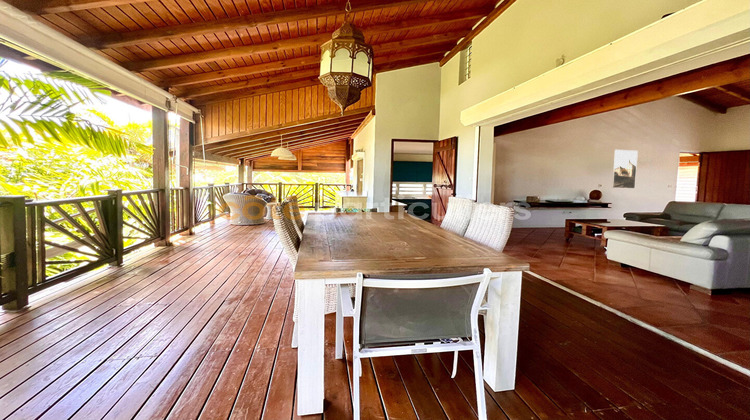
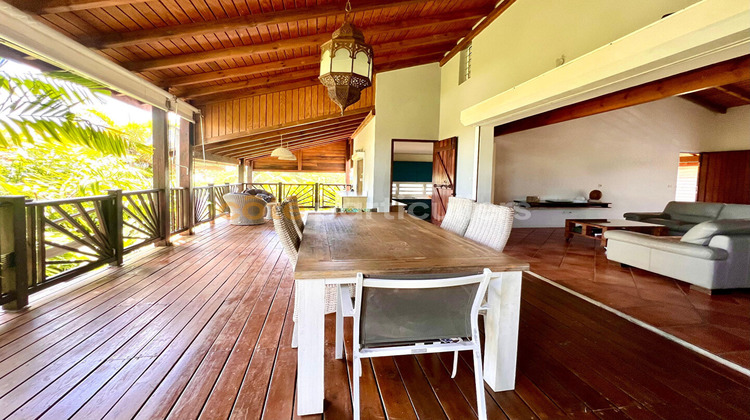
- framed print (624, 169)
